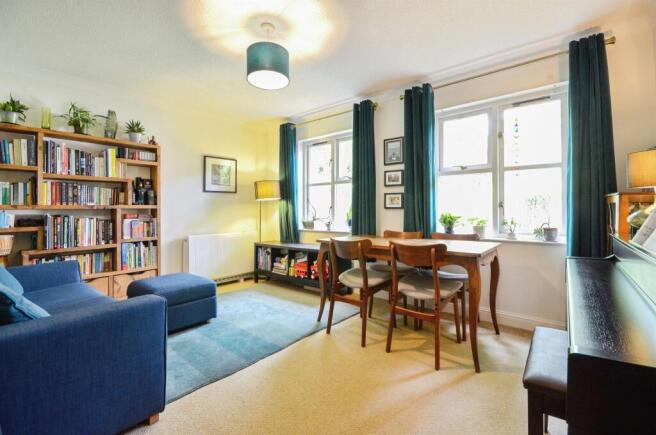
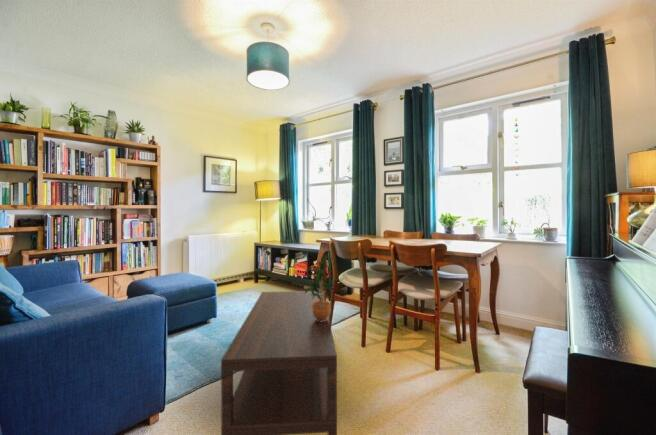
+ coffee table (288, 346)
+ potted plant (320, 286)
